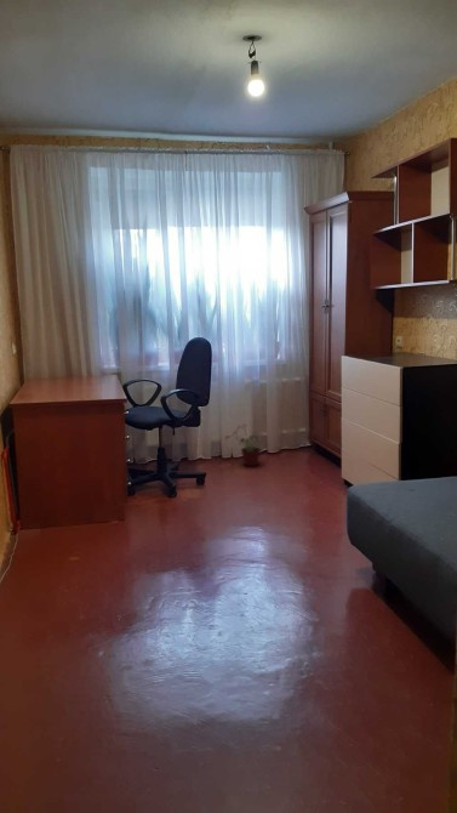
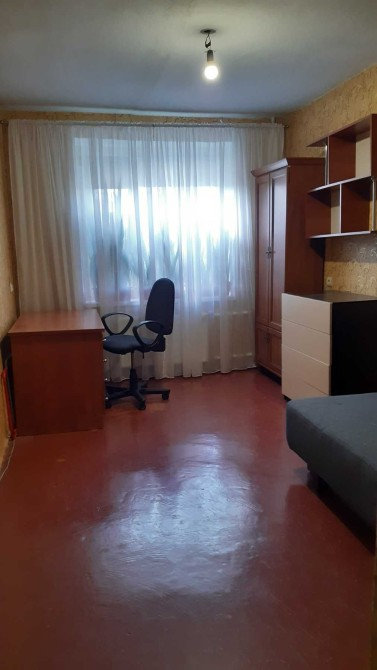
- potted plant (242, 443)
